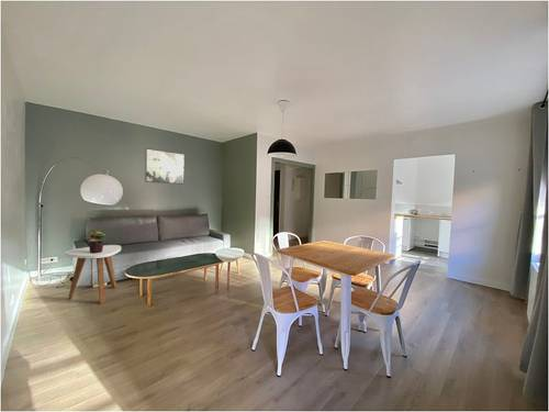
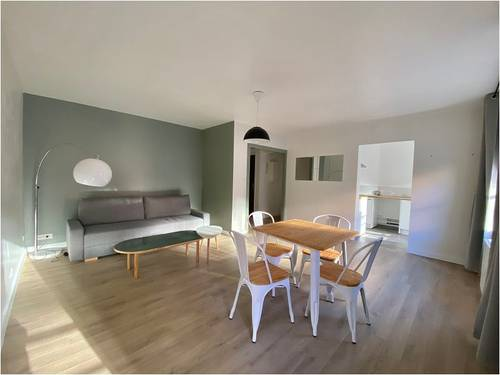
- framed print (166, 167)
- side table (98, 274)
- potted plant (94, 241)
